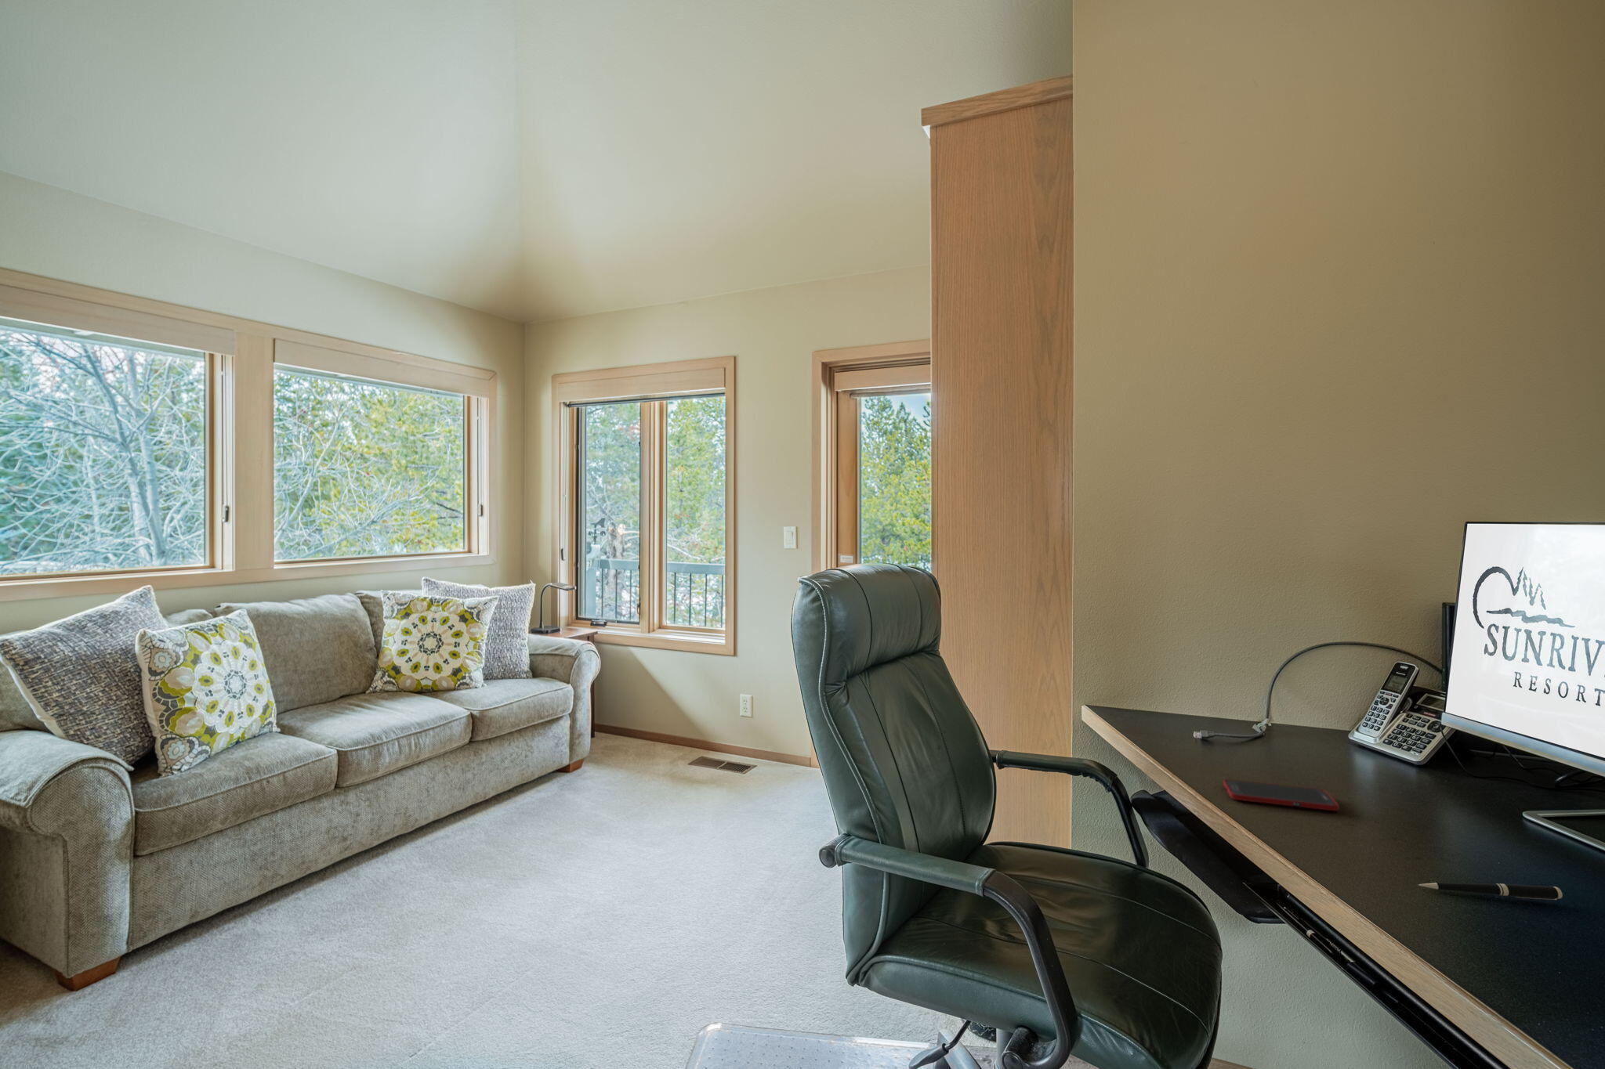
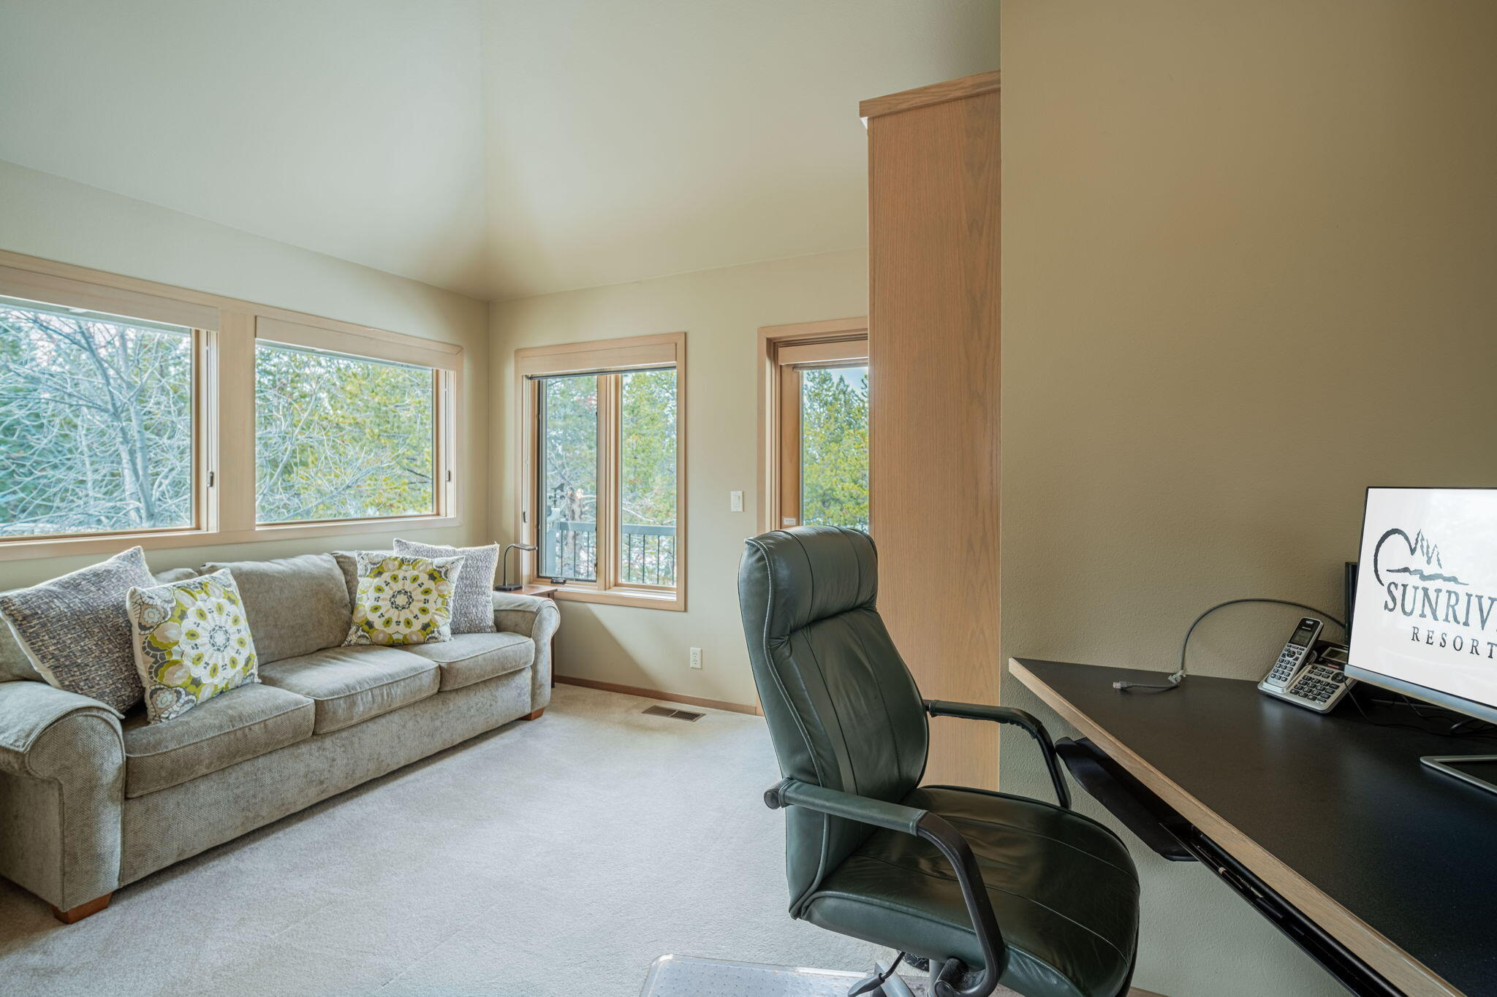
- pen (1487, 888)
- cell phone (1278, 795)
